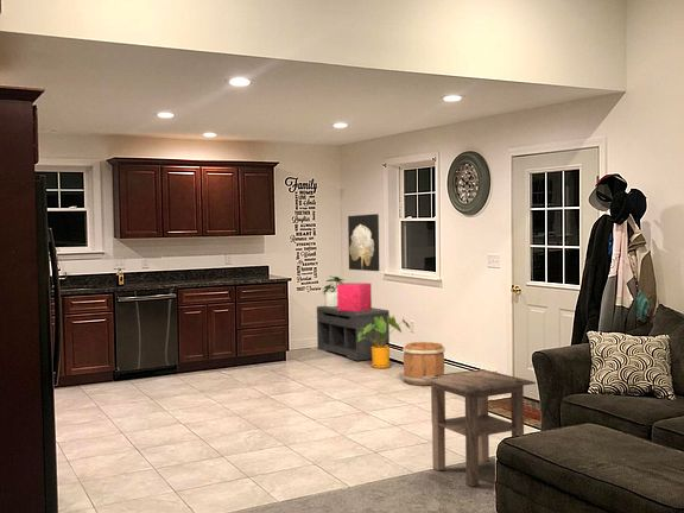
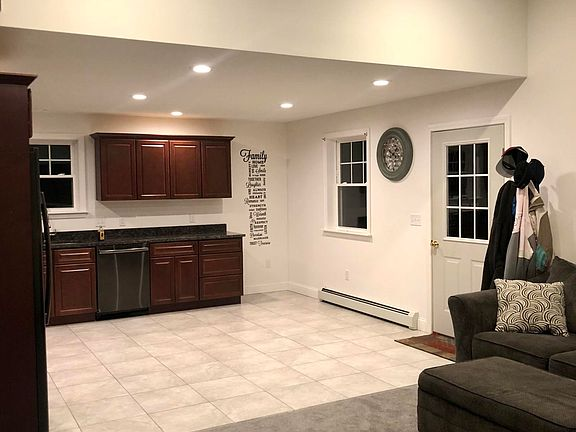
- potted plant (334, 291)
- side table (476, 424)
- bucket (424, 362)
- house plant (381, 341)
- bench (352, 330)
- wall art (363, 242)
- storage bin (354, 296)
